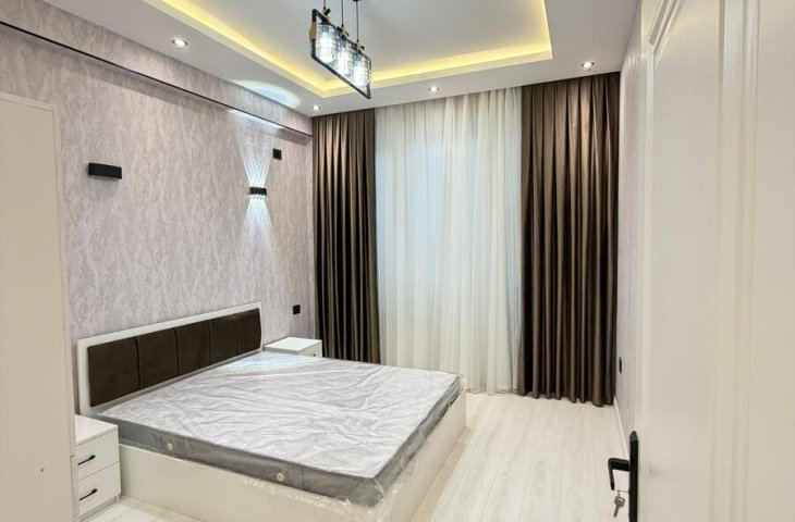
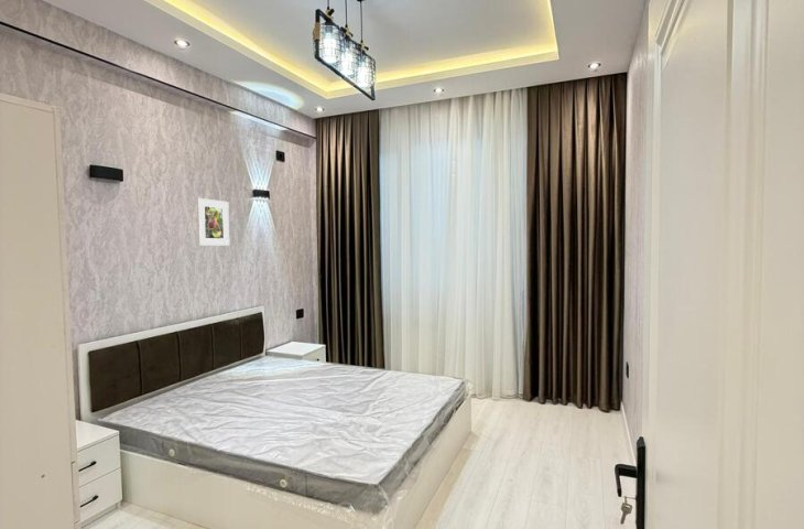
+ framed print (214, 223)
